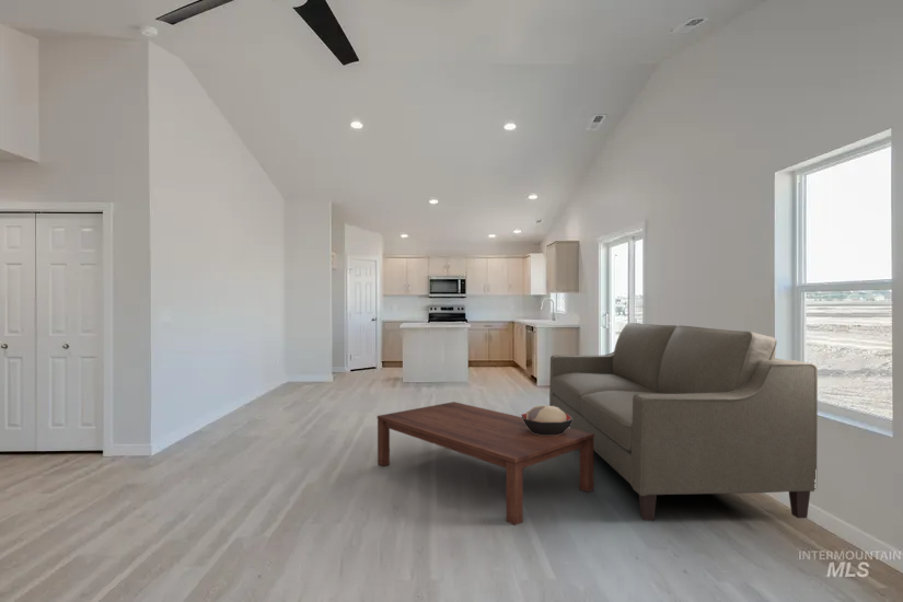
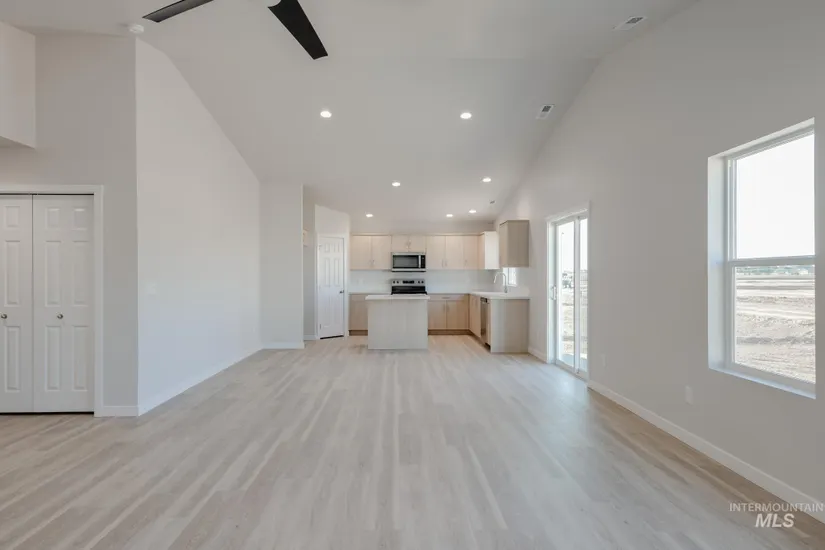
- decorative bowl (546, 418)
- coffee table (477, 450)
- sofa (646, 392)
